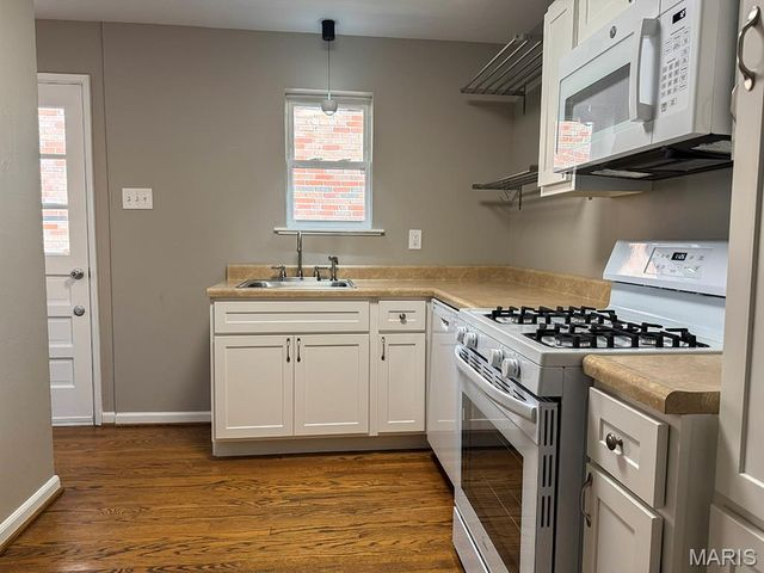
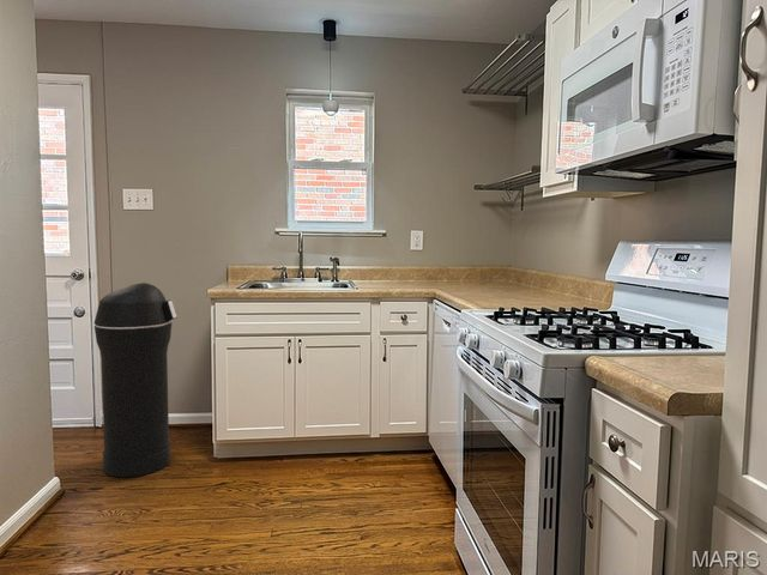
+ trash can (138, 374)
